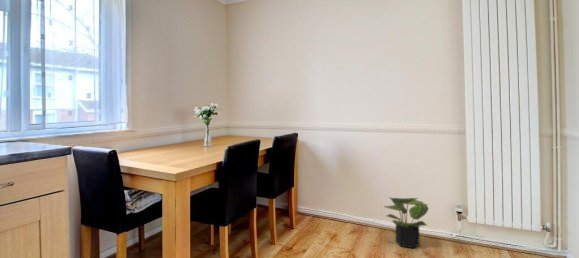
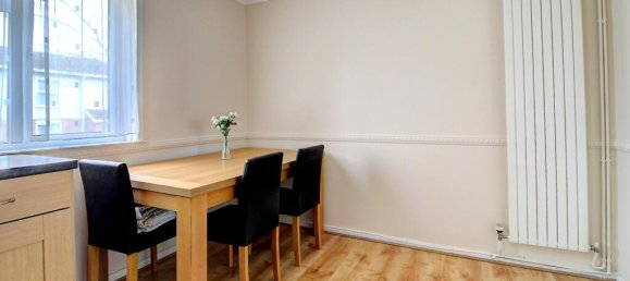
- potted plant (402, 218)
